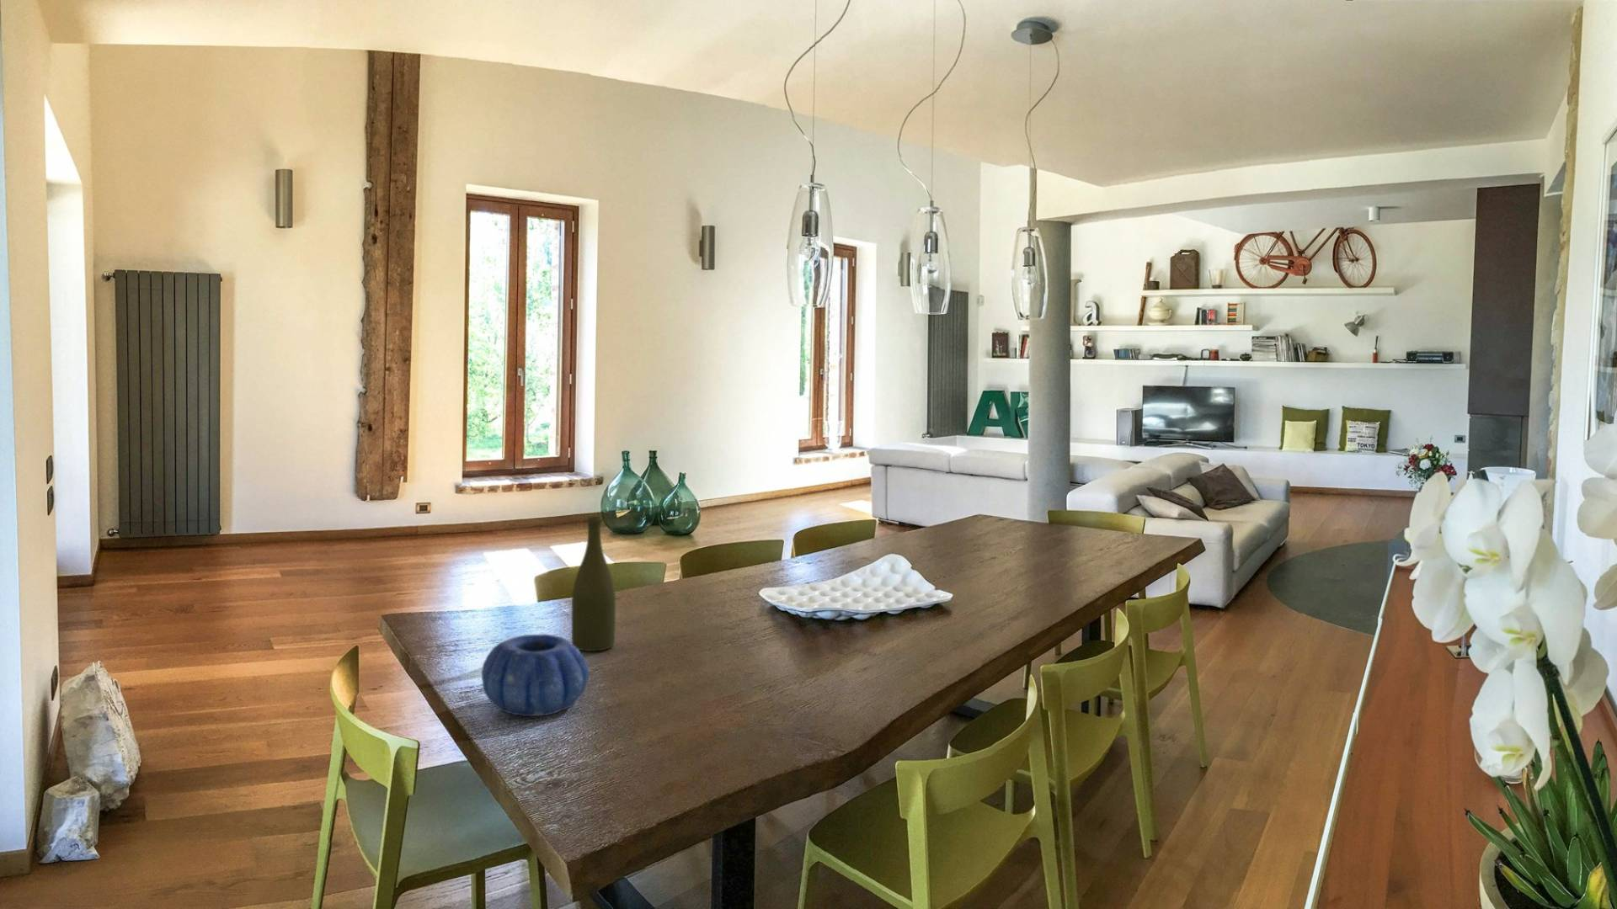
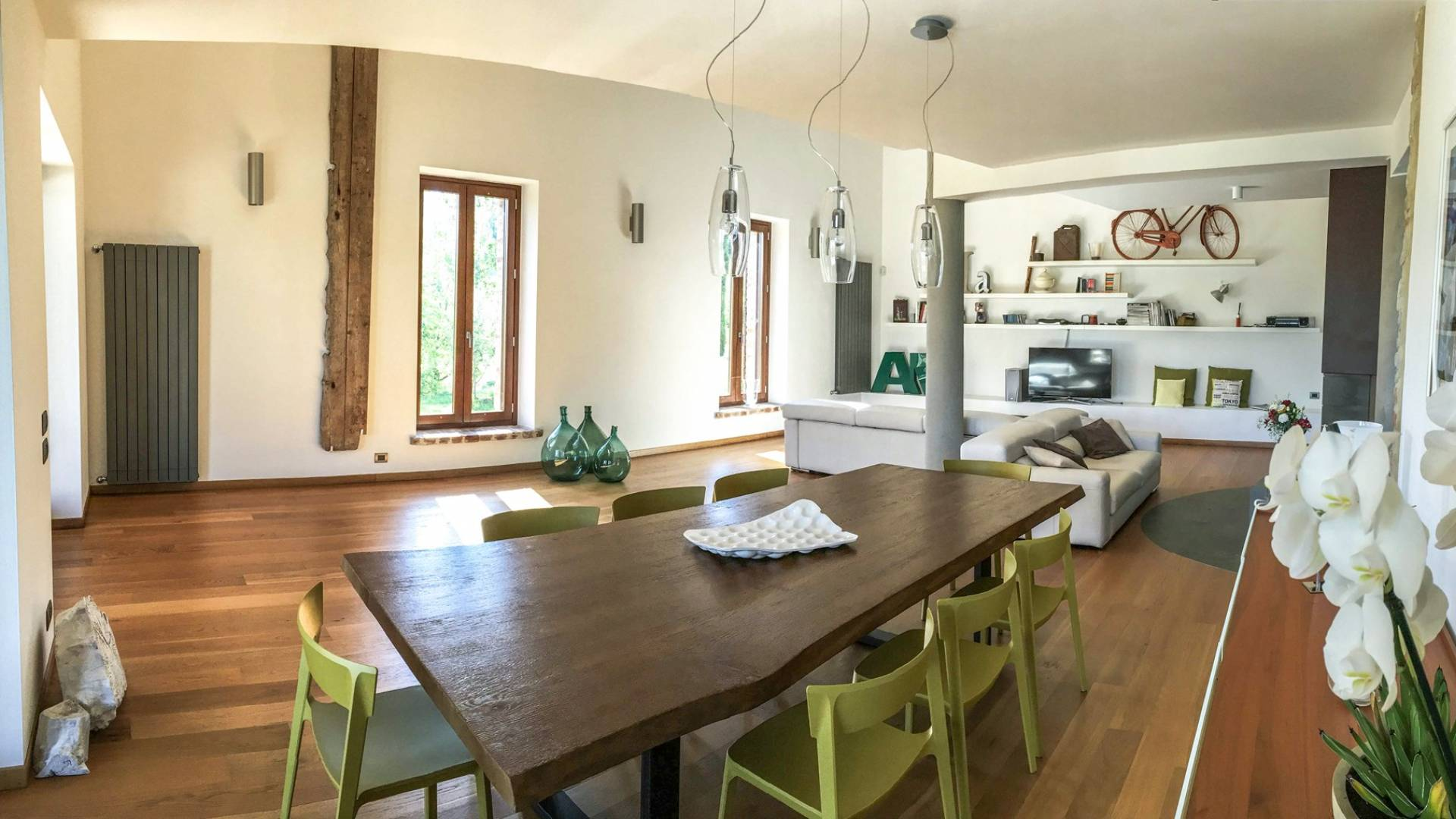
- bottle (594, 582)
- decorative bowl (535, 673)
